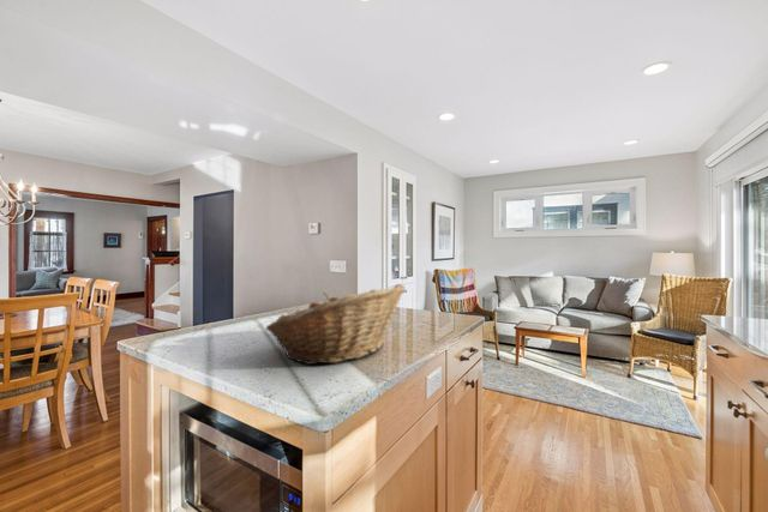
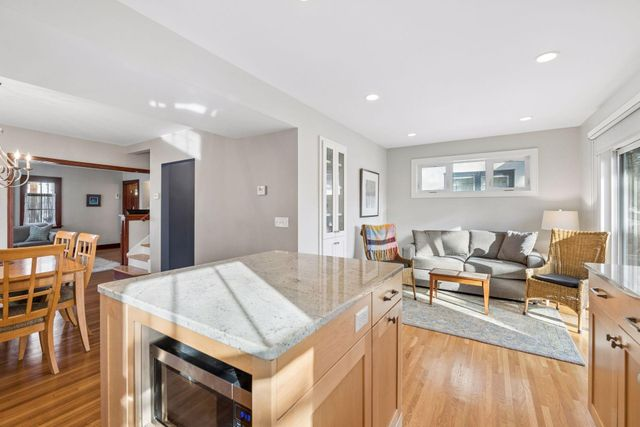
- fruit basket (342, 317)
